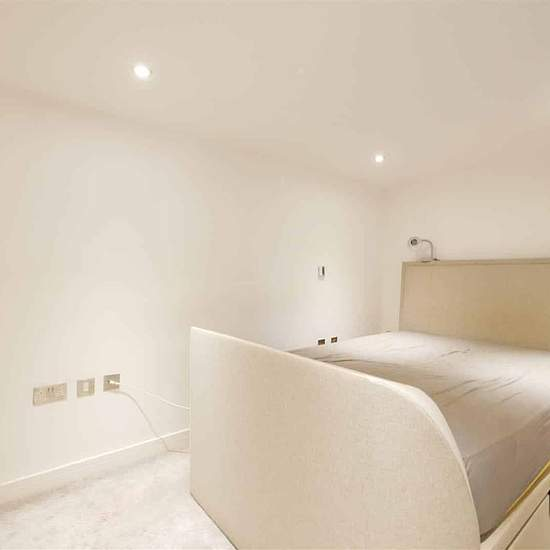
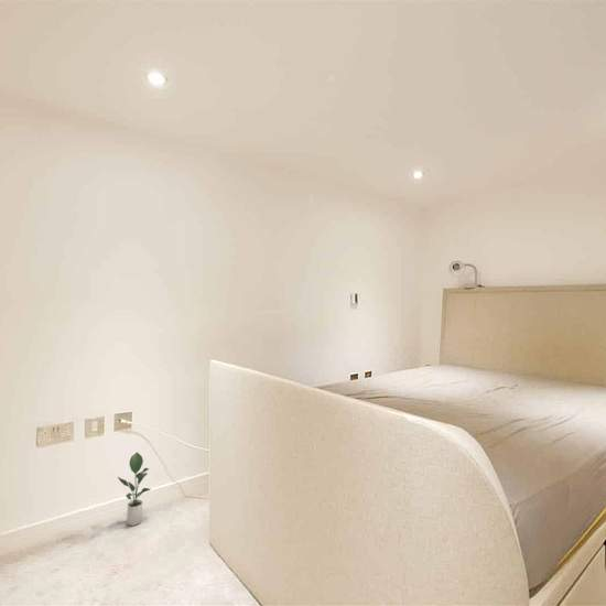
+ potted plant (133, 490)
